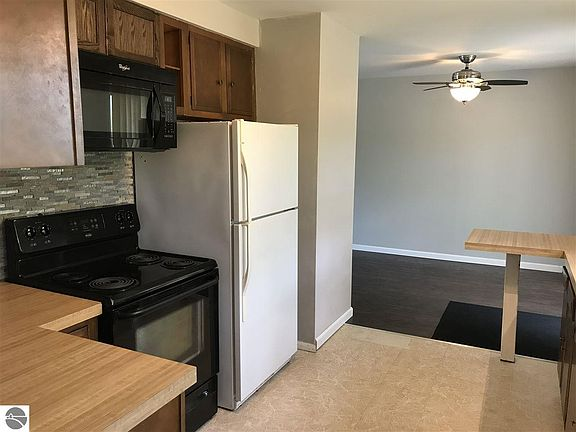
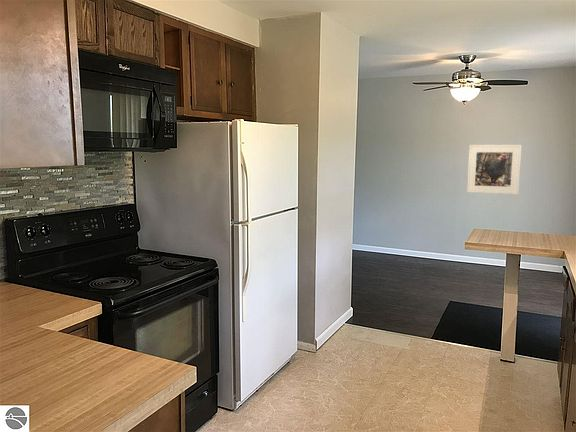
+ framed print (493, 169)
